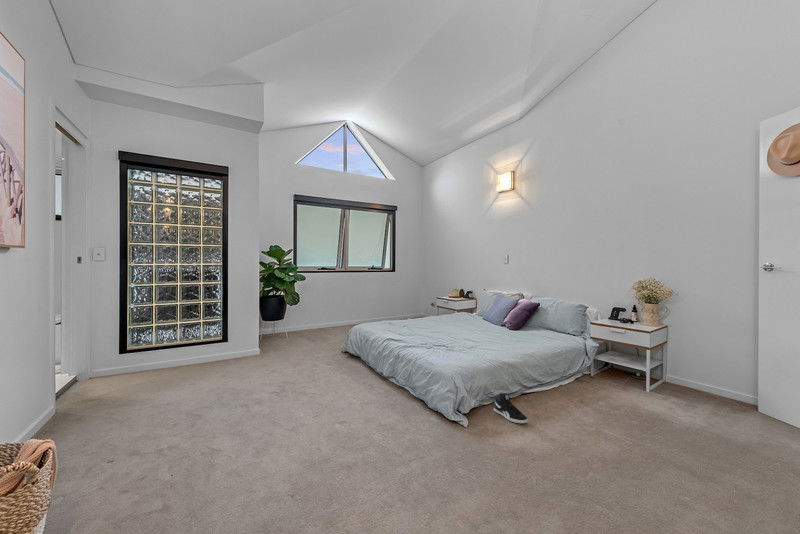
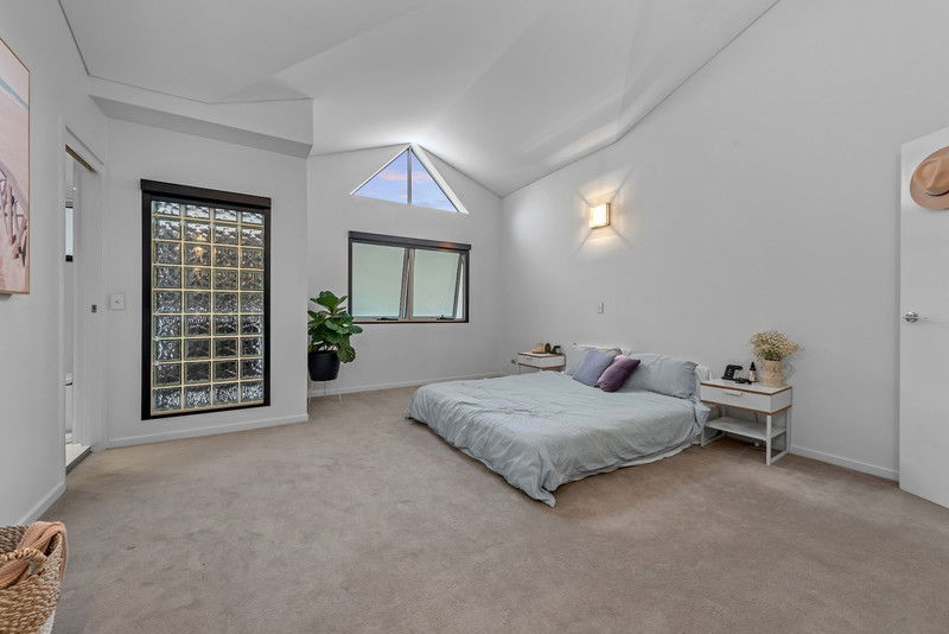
- sneaker (509, 405)
